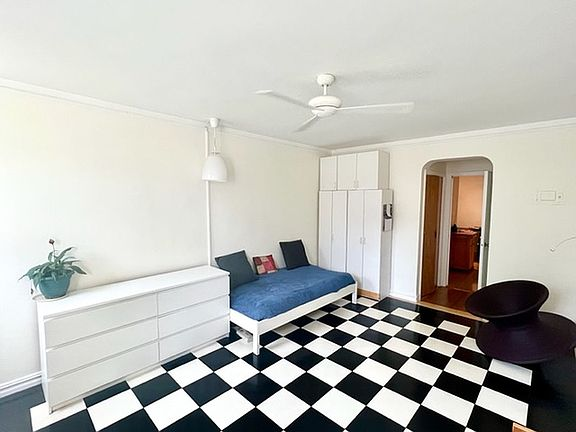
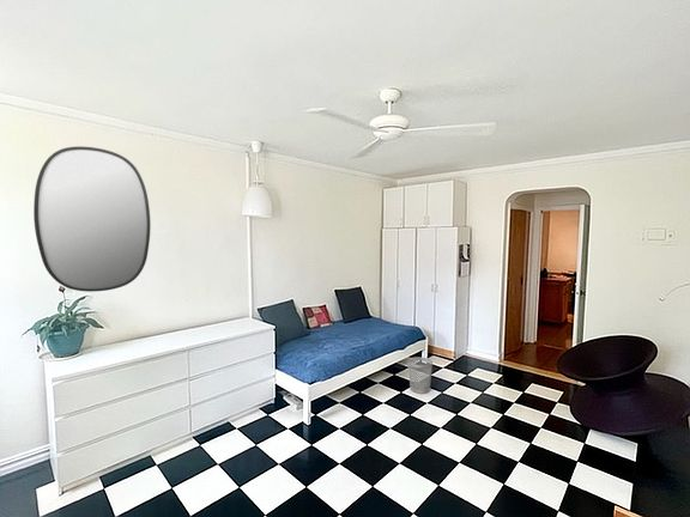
+ home mirror (97, 220)
+ wastebasket (419, 375)
